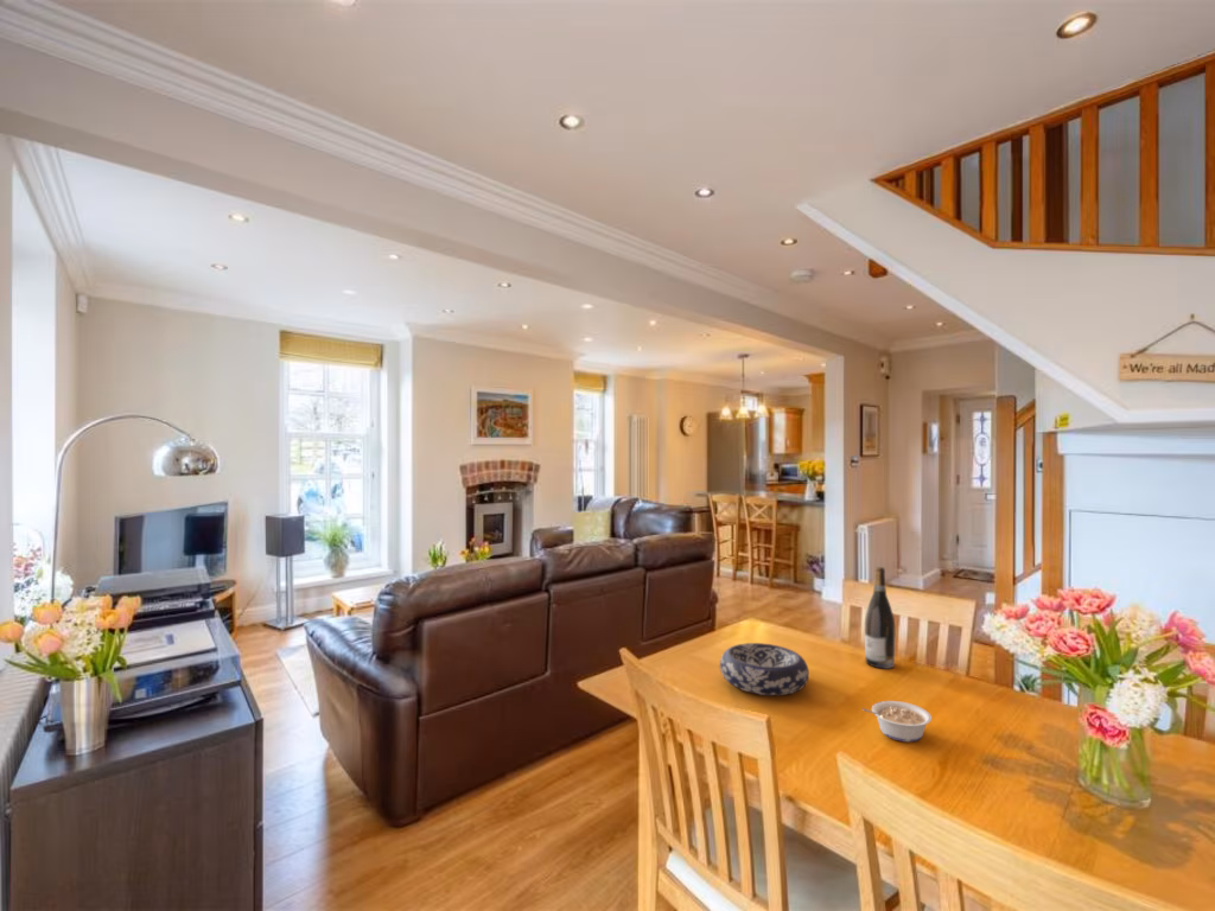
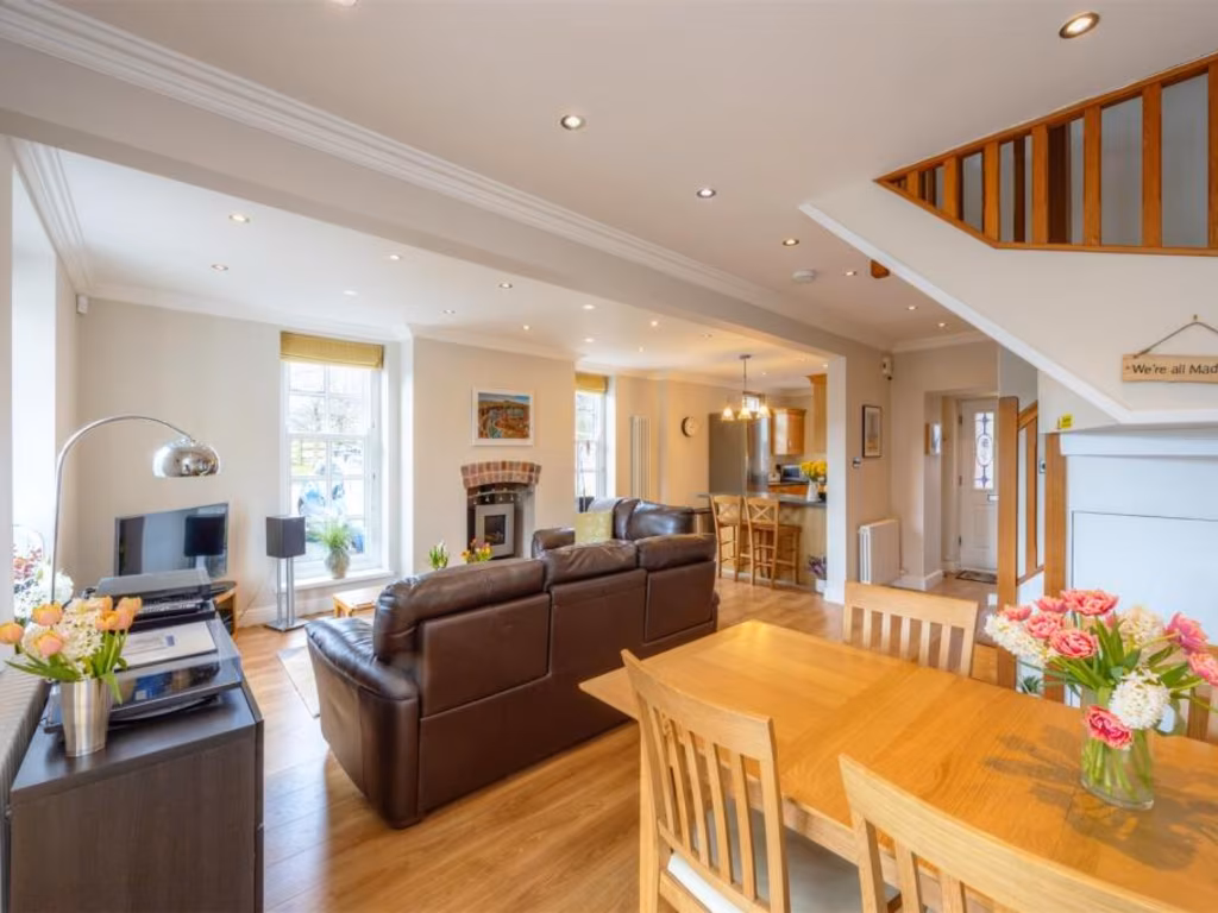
- wine bottle (879, 616)
- decorative bowl (763, 668)
- legume (899, 721)
